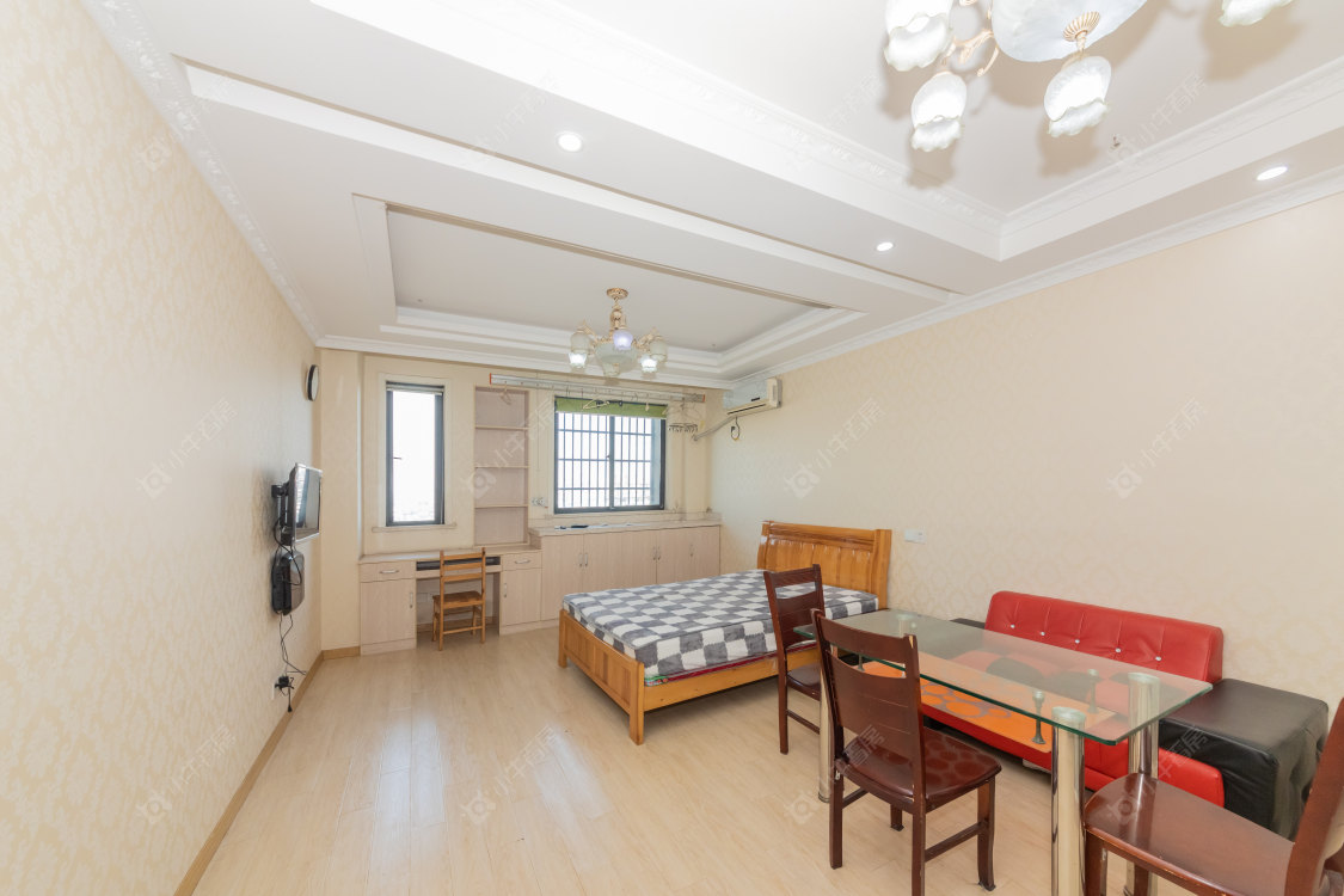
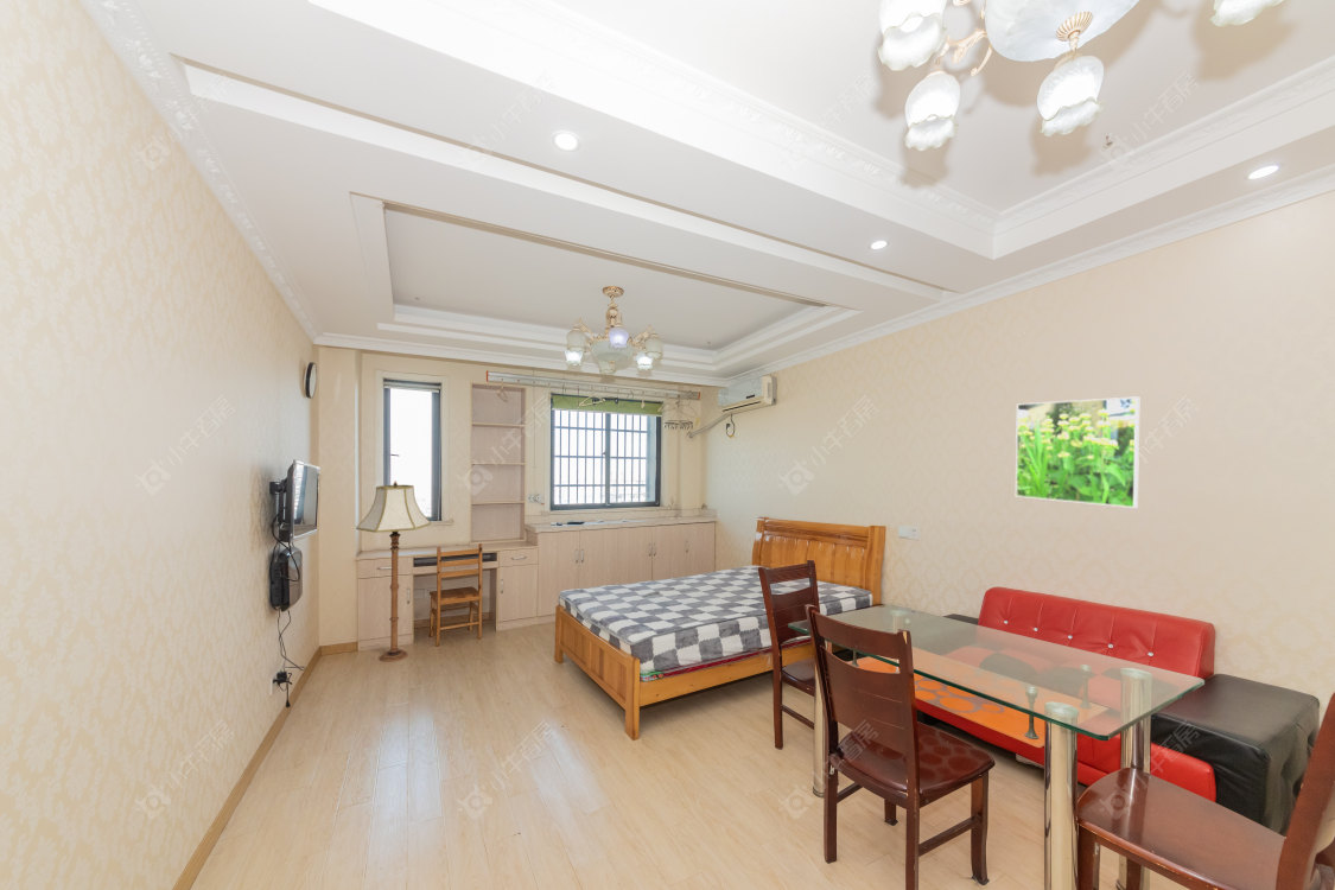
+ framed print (1072, 451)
+ floor lamp (394, 568)
